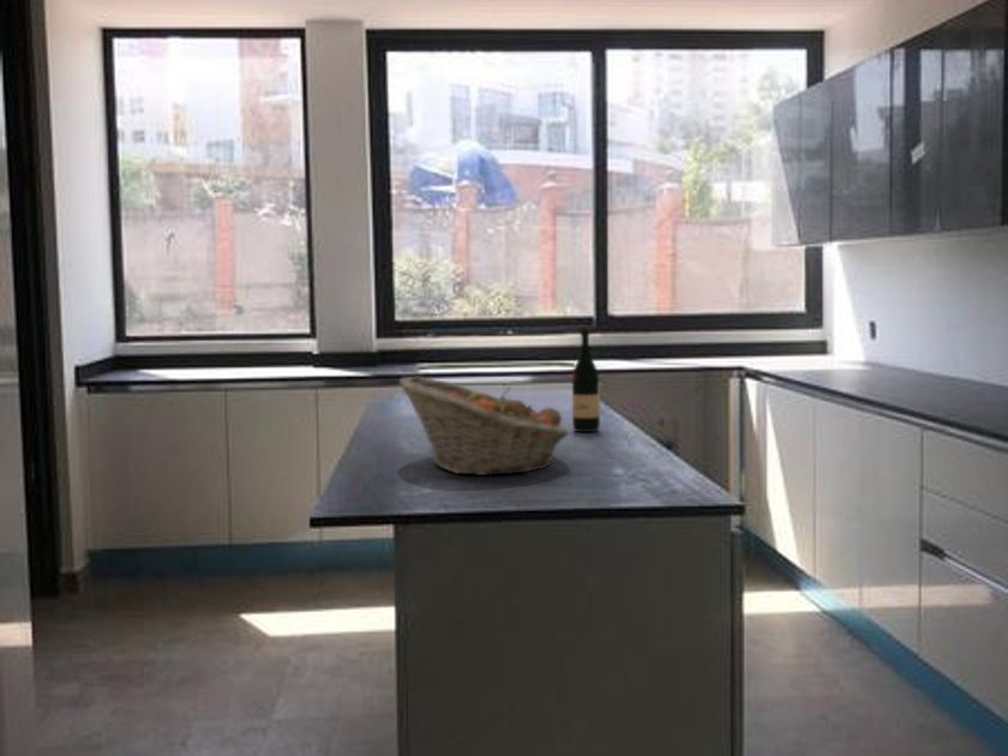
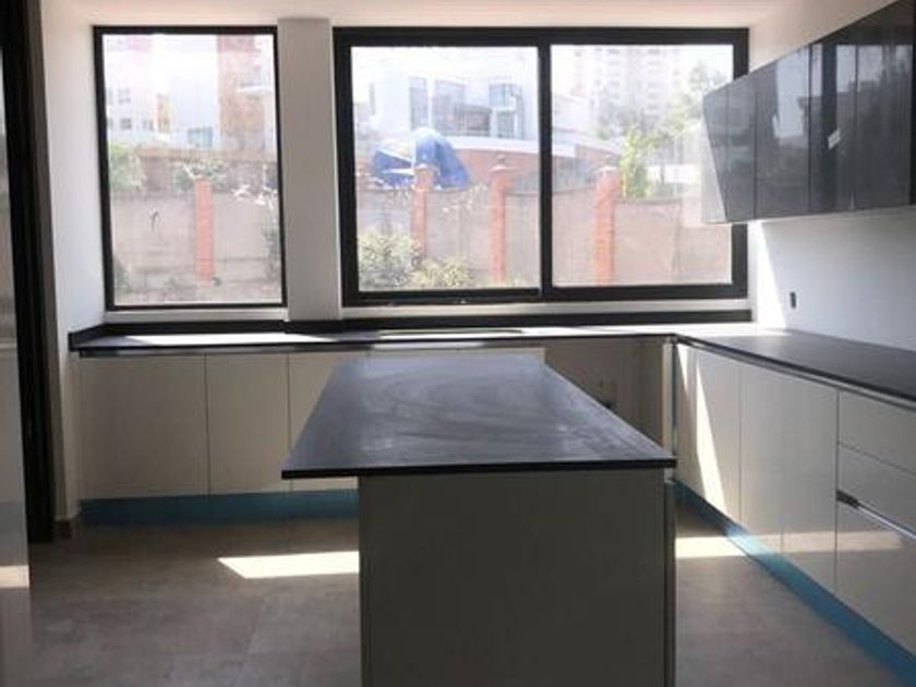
- wine bottle (584, 378)
- fruit basket (482, 420)
